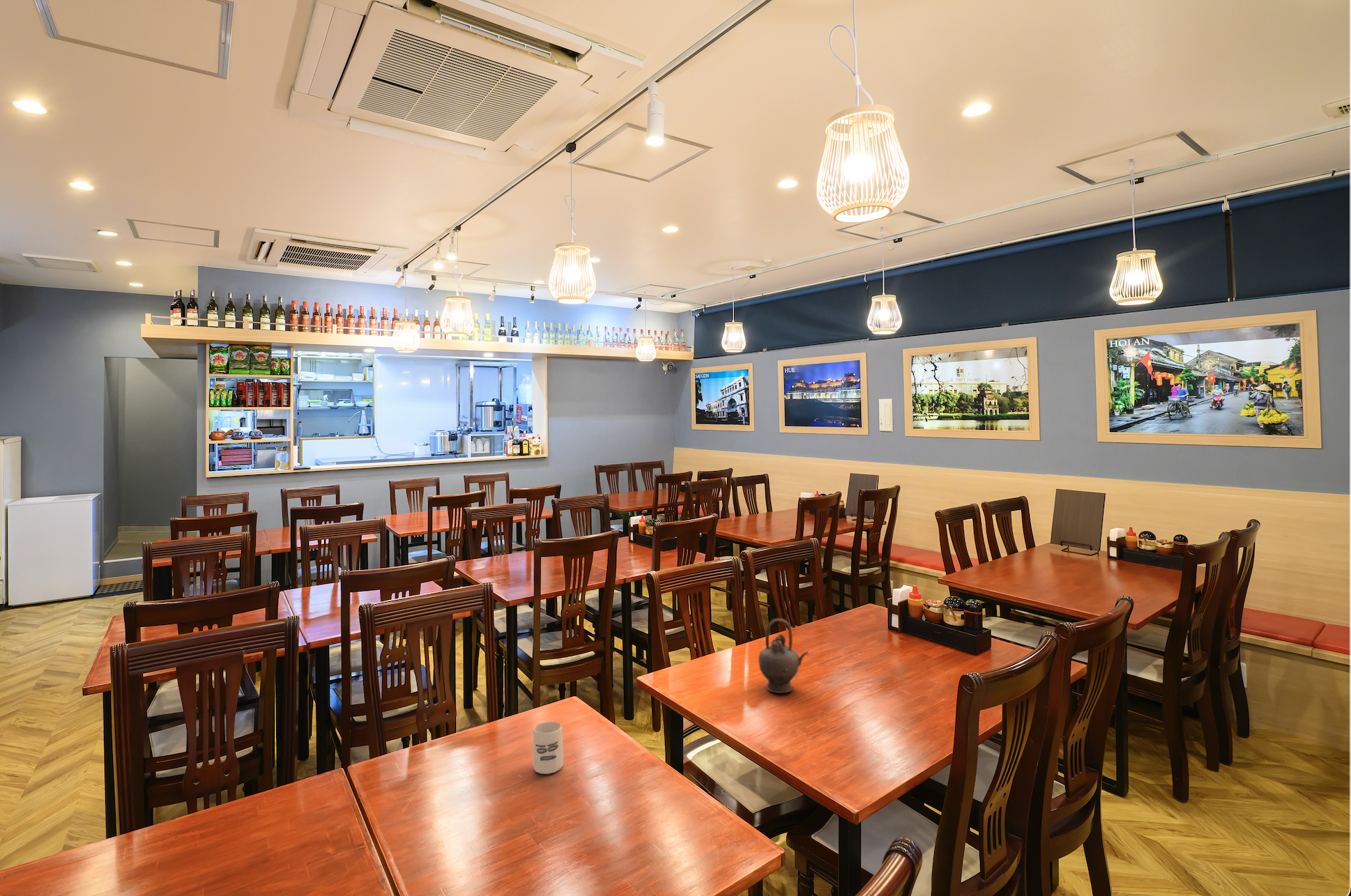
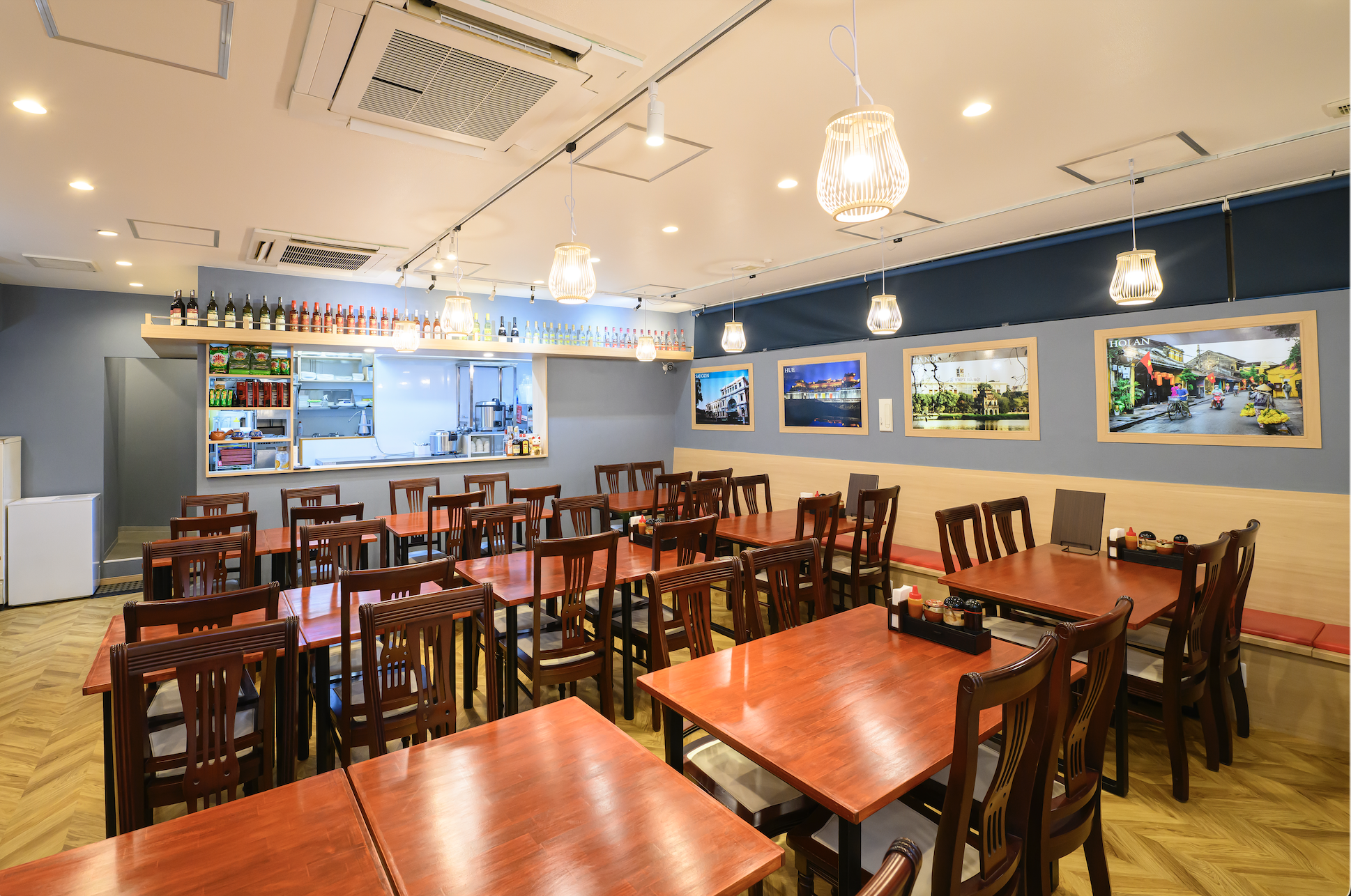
- teapot (783, 654)
- cup (548, 748)
